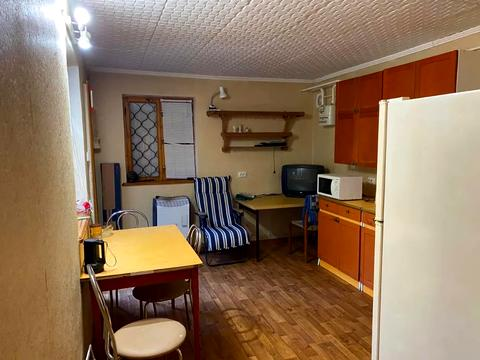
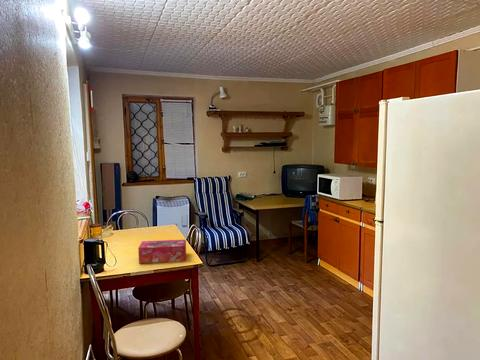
+ tissue box (163, 250)
